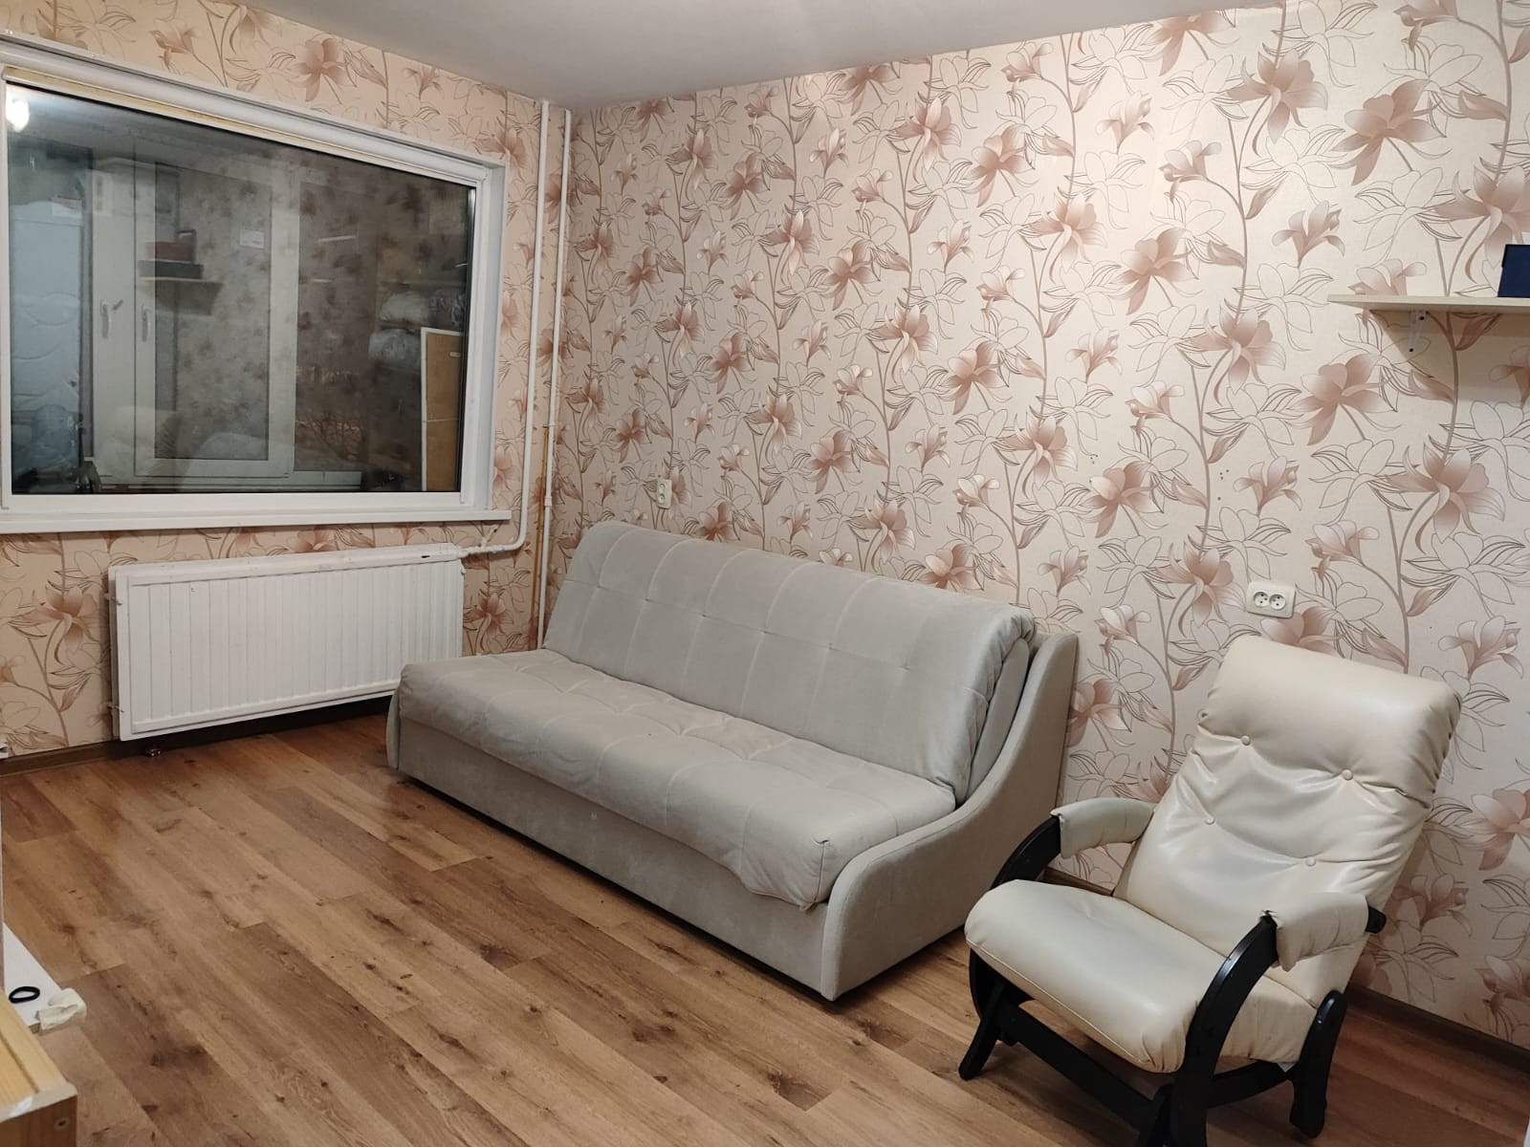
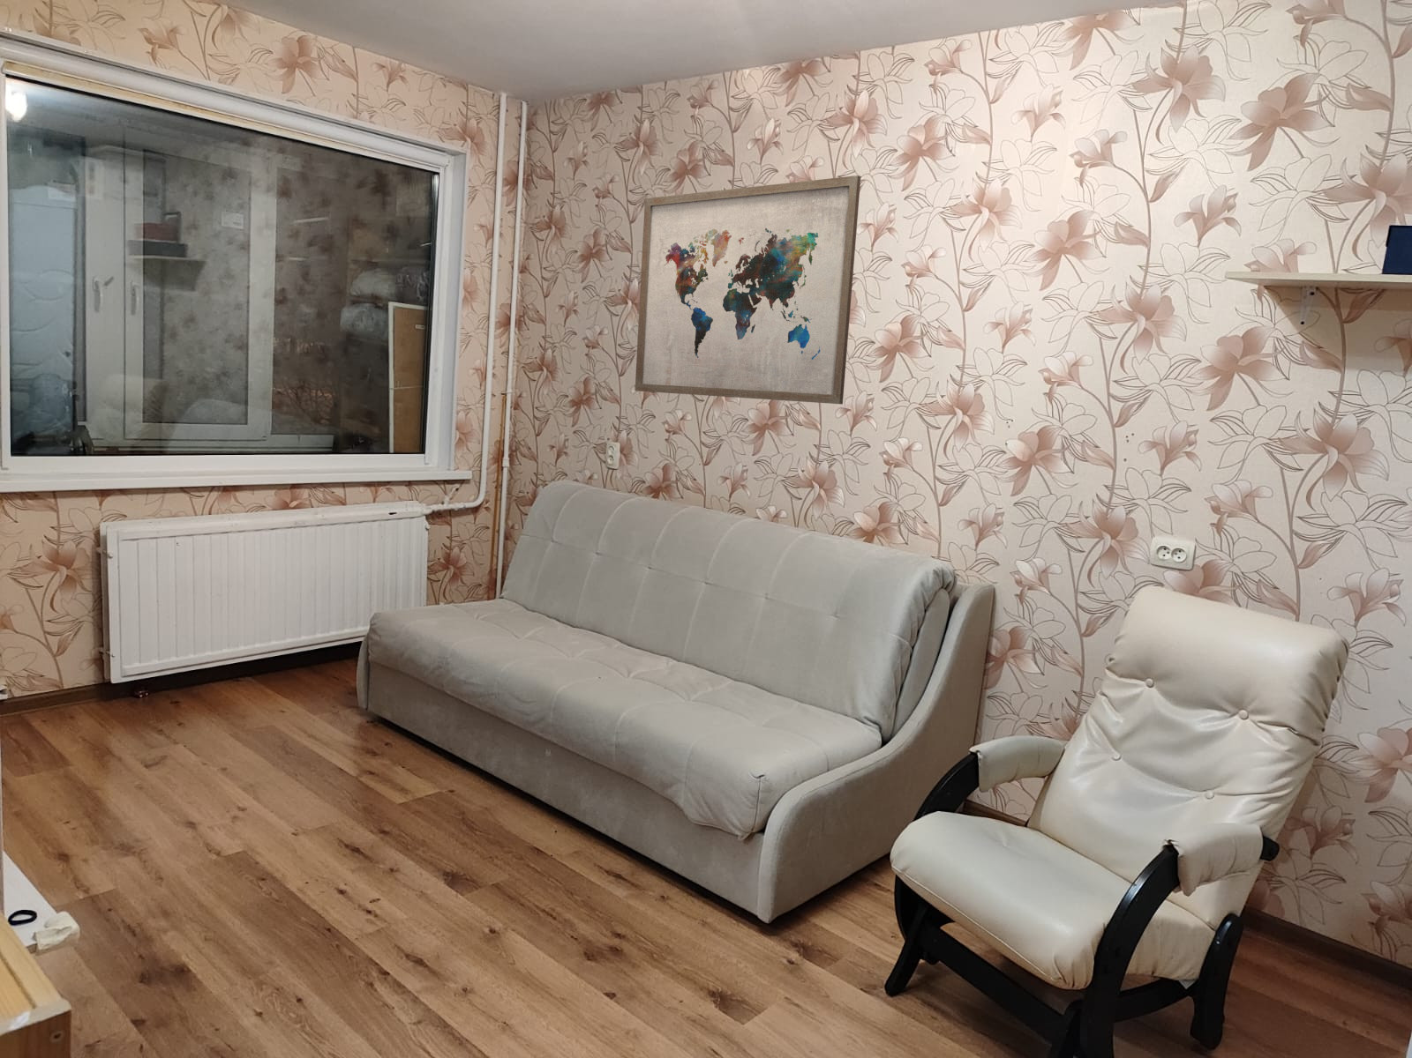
+ wall art (736, 293)
